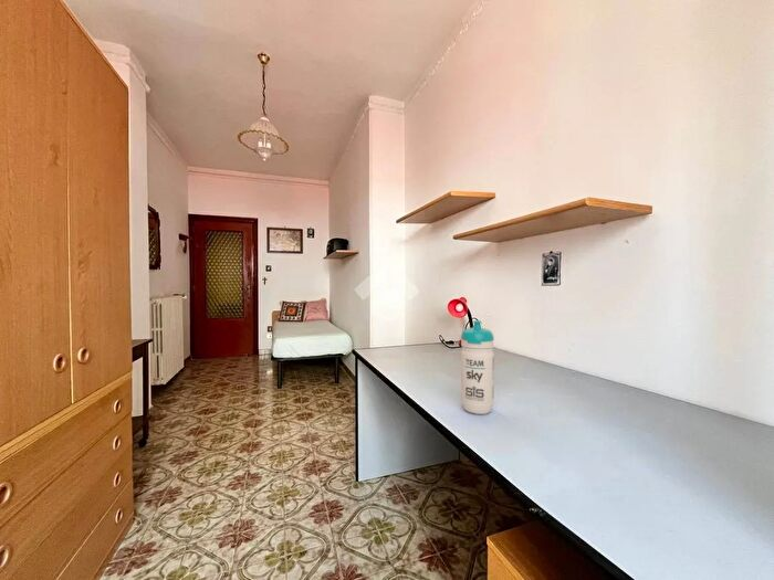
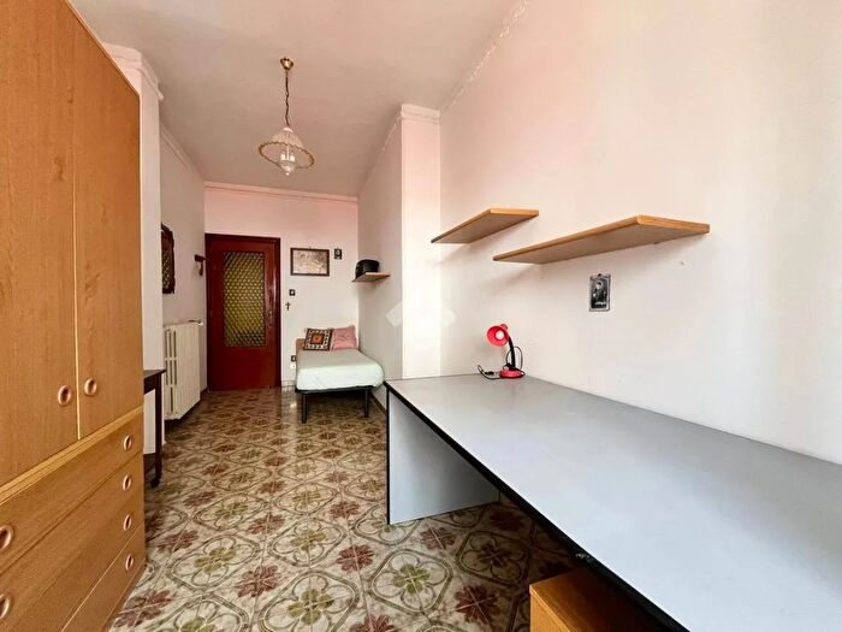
- water bottle (477, 365)
